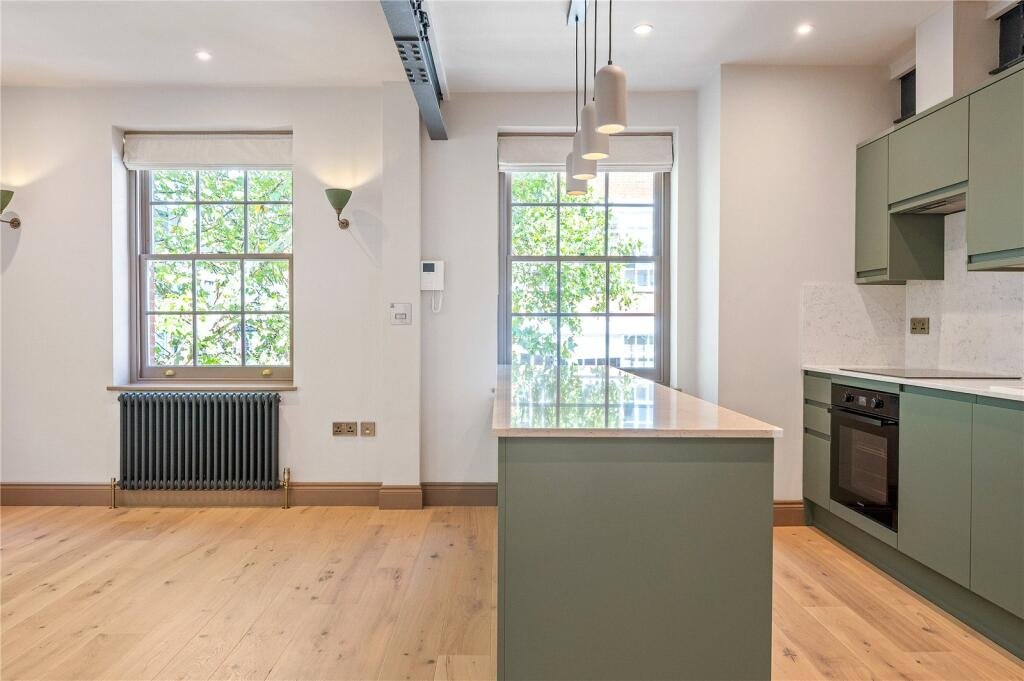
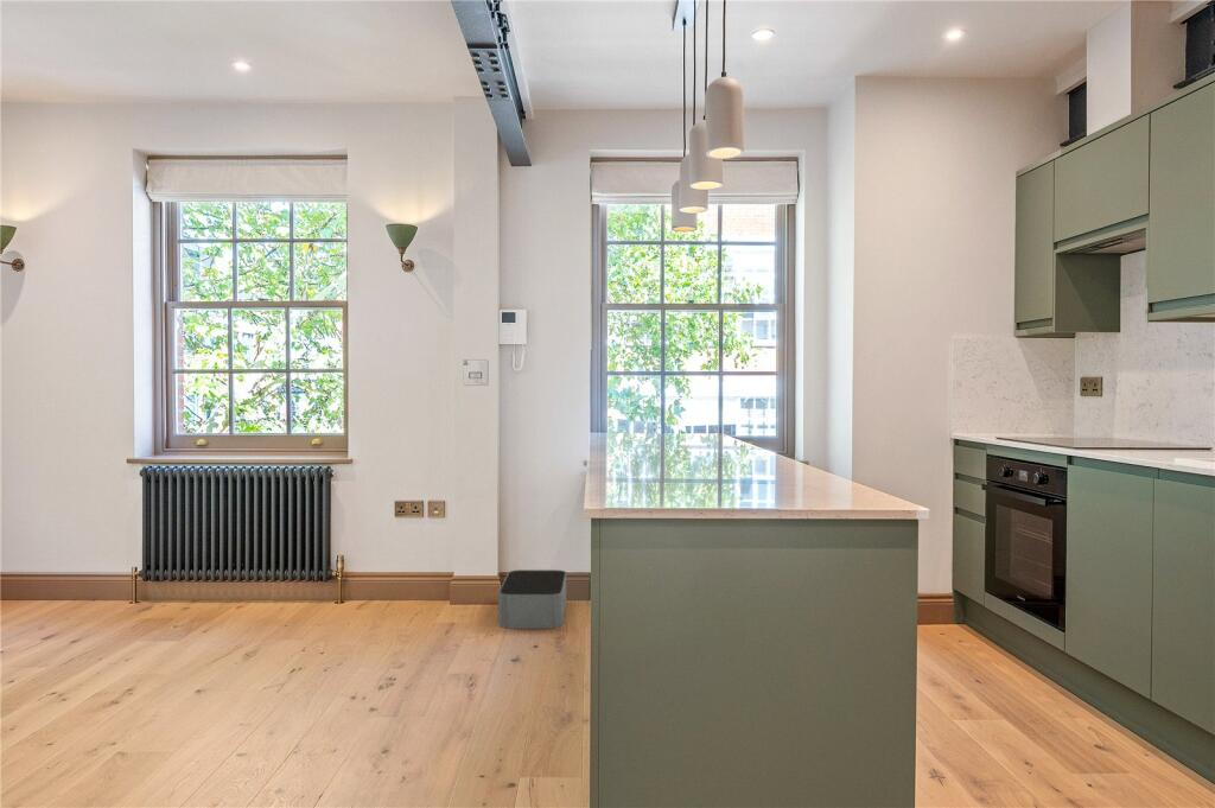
+ storage bin (534, 597)
